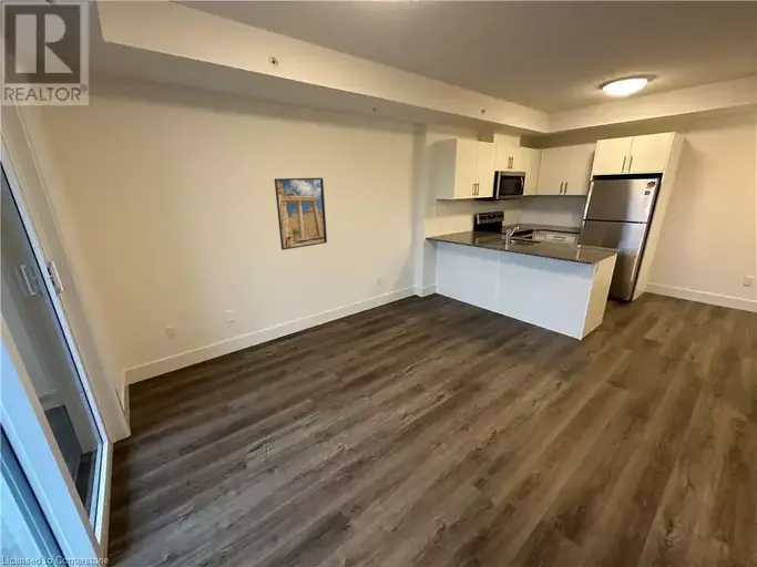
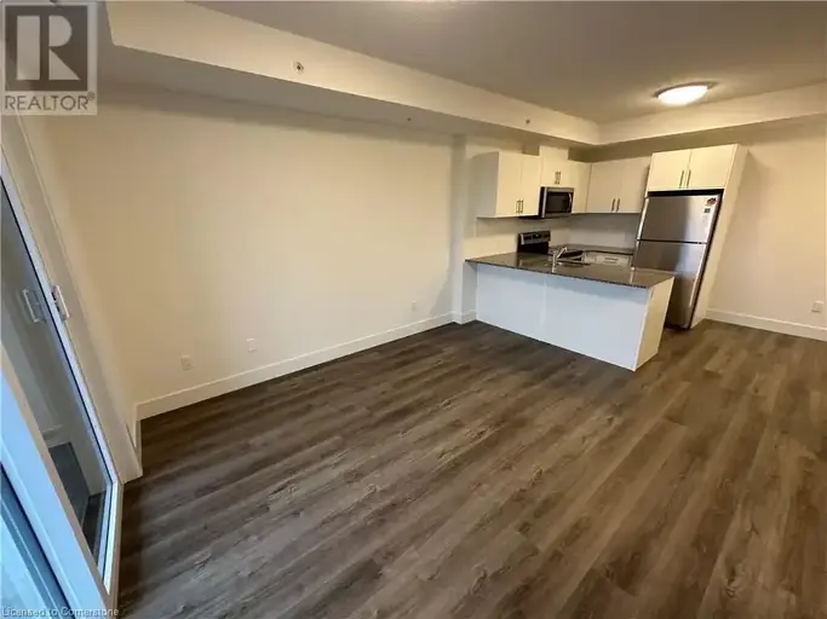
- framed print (301, 213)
